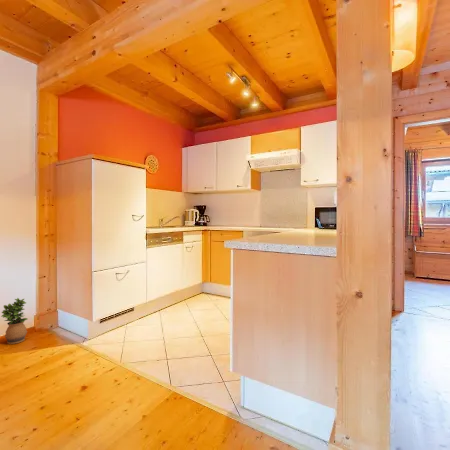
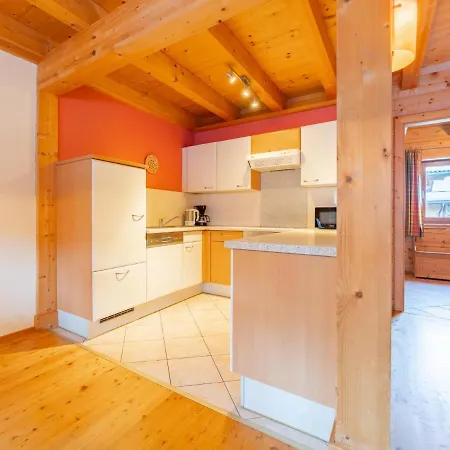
- potted plant (13, 320)
